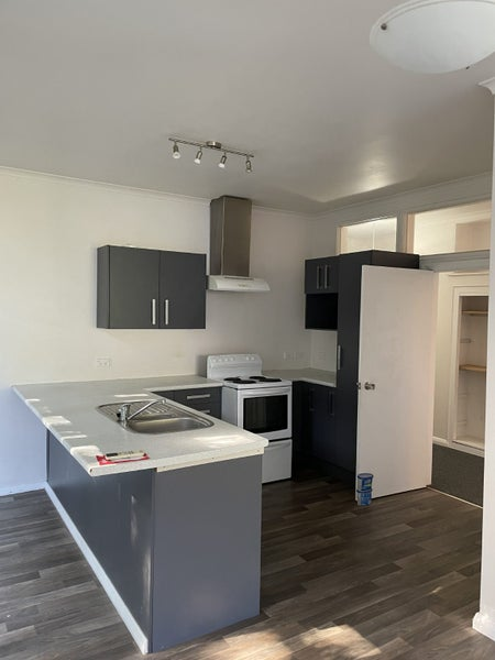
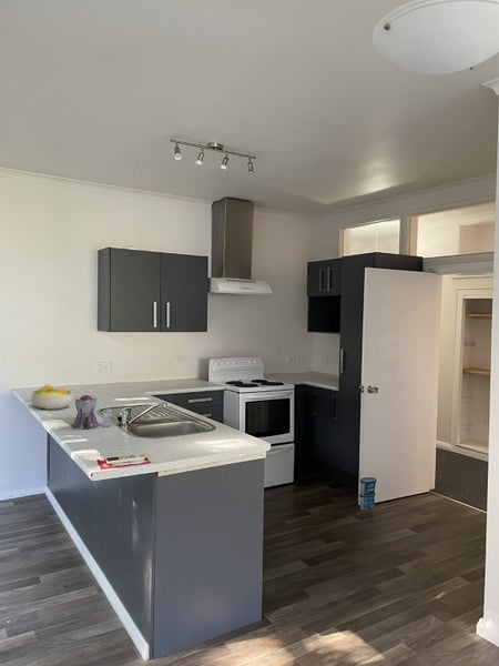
+ fruit bowl (51, 395)
+ teapot (89, 411)
